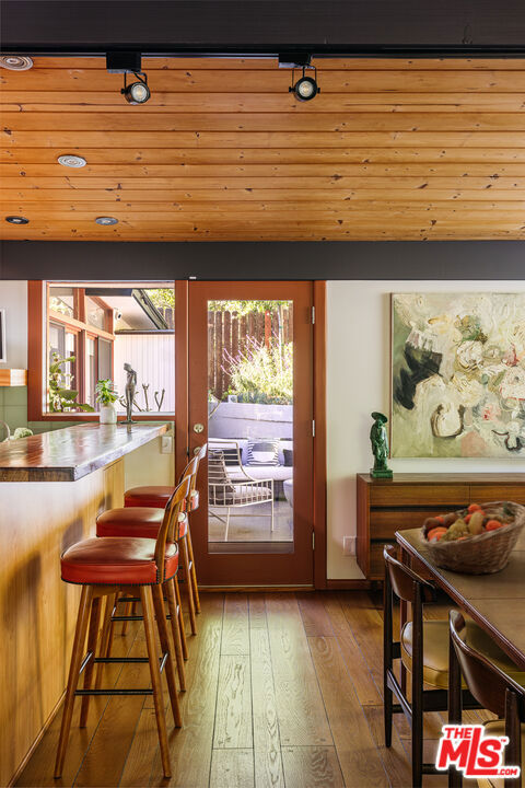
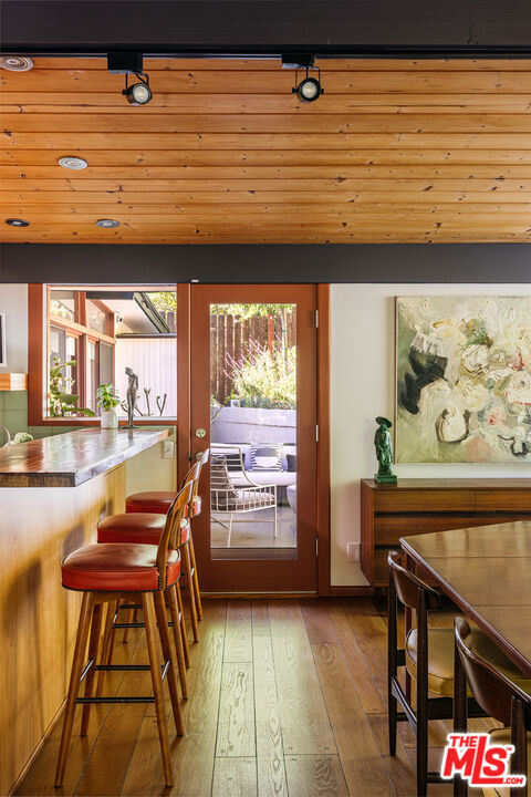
- fruit basket (472, 533)
